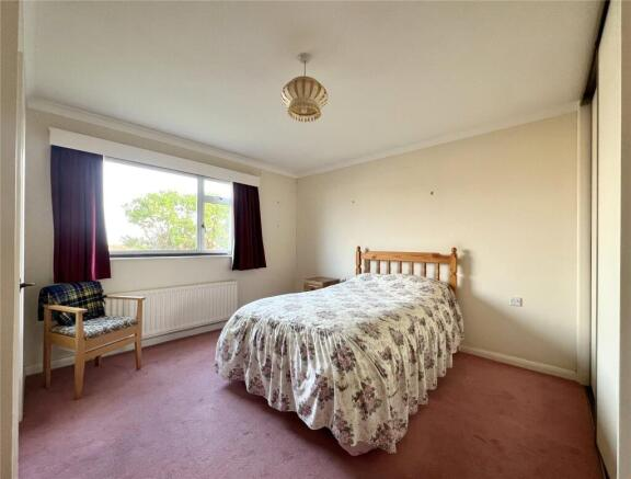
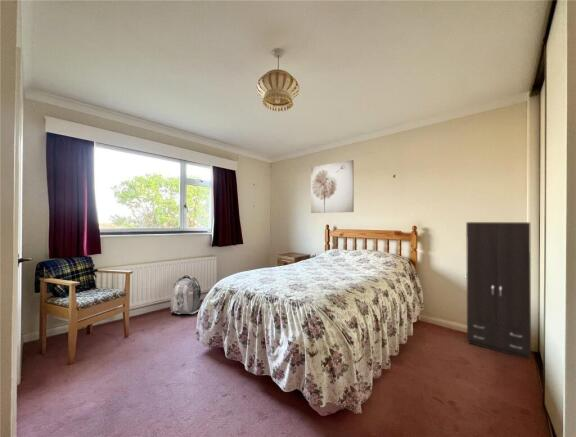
+ cabinet (497, 284)
+ backpack (187, 292)
+ wall art (330, 188)
